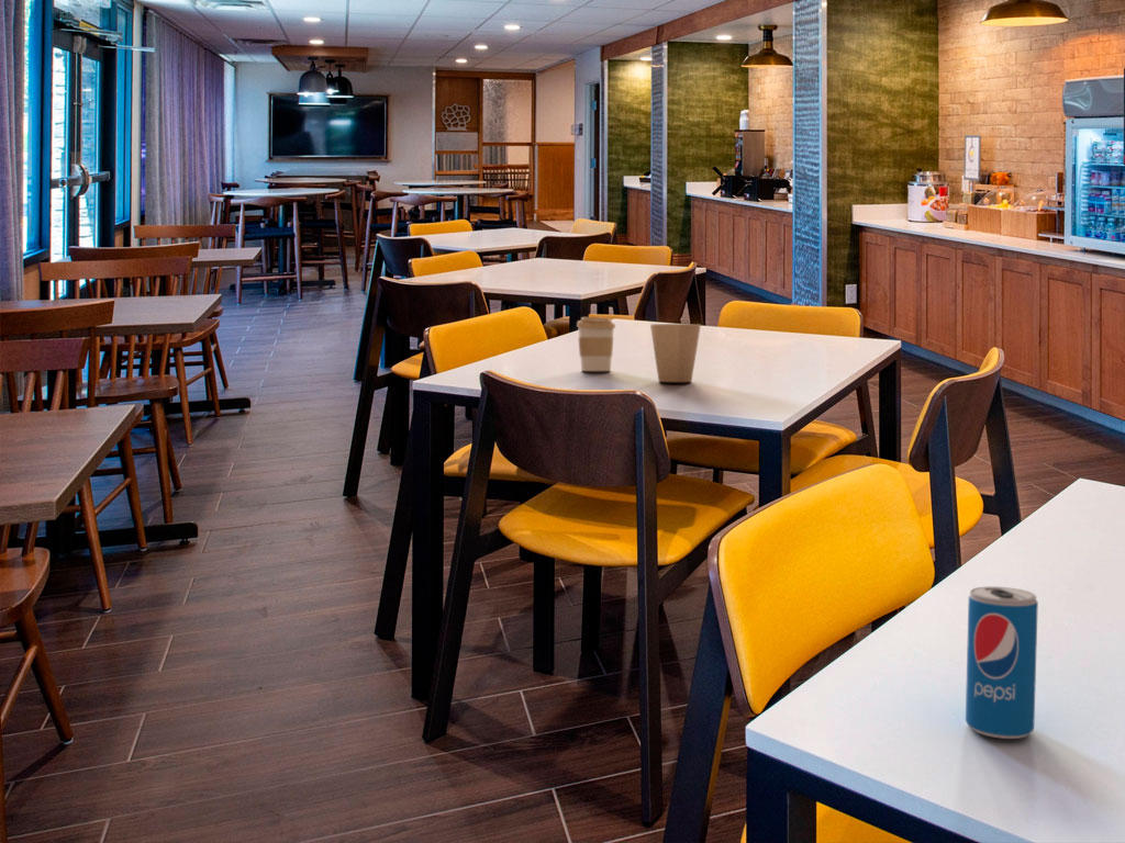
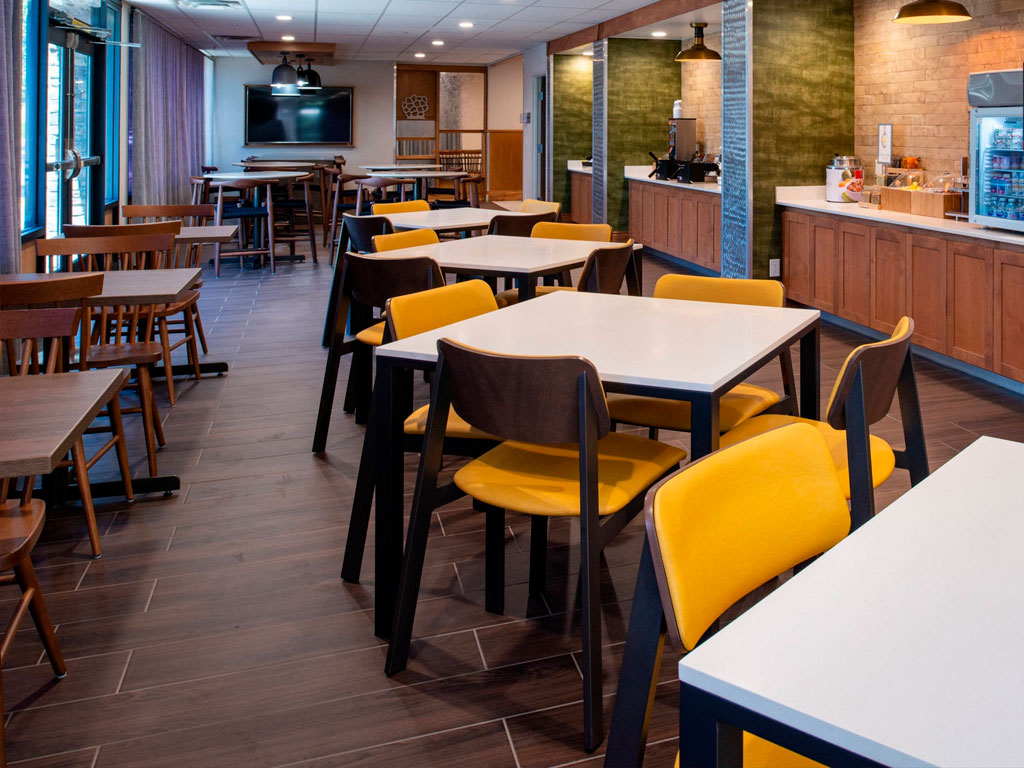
- beverage can (1001, 661)
- coffee cup (595, 344)
- paper cup (675, 352)
